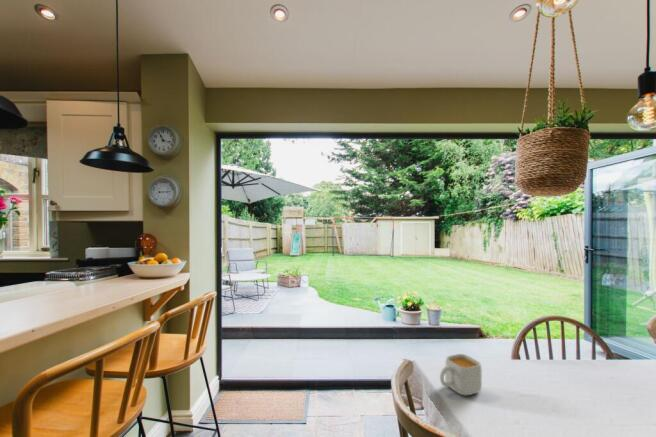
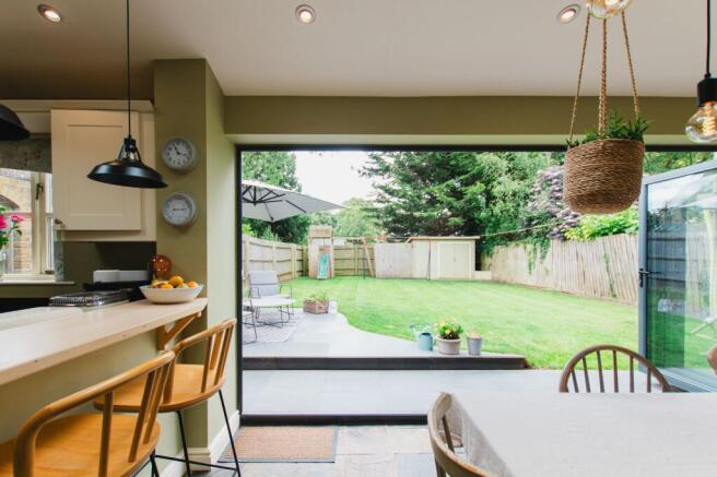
- mug (457, 375)
